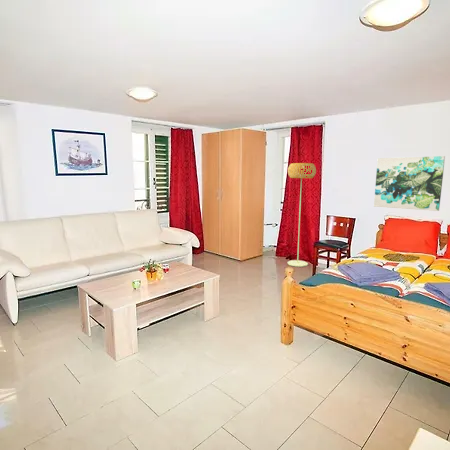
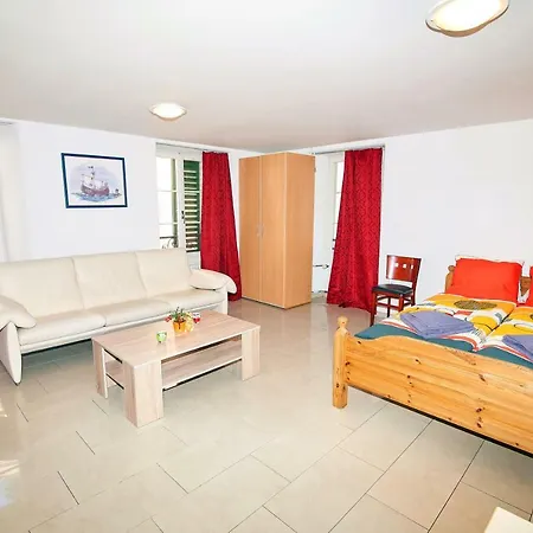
- floor lamp (299, 214)
- wall art (406, 183)
